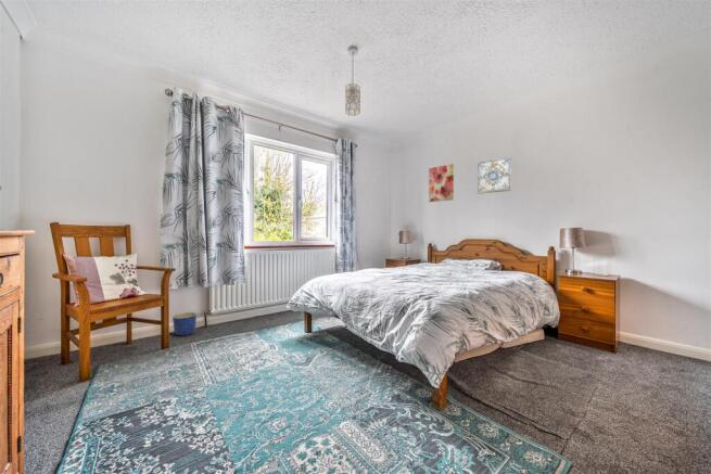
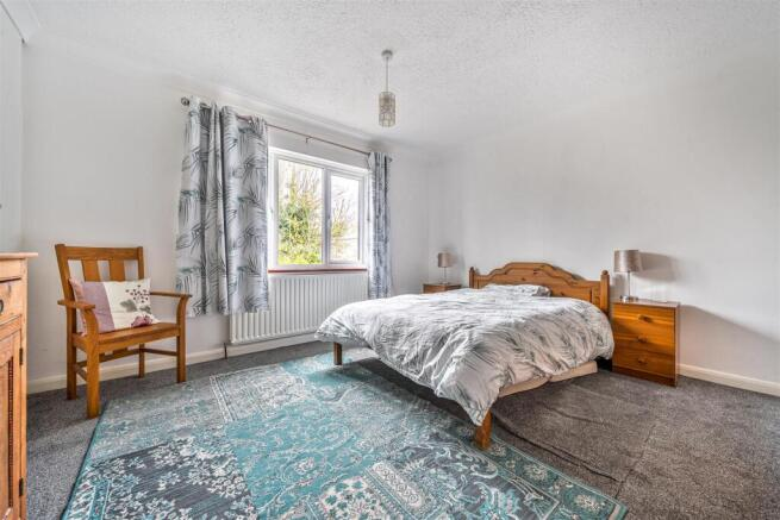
- planter (185, 324)
- wall art (493, 176)
- wall art (441, 183)
